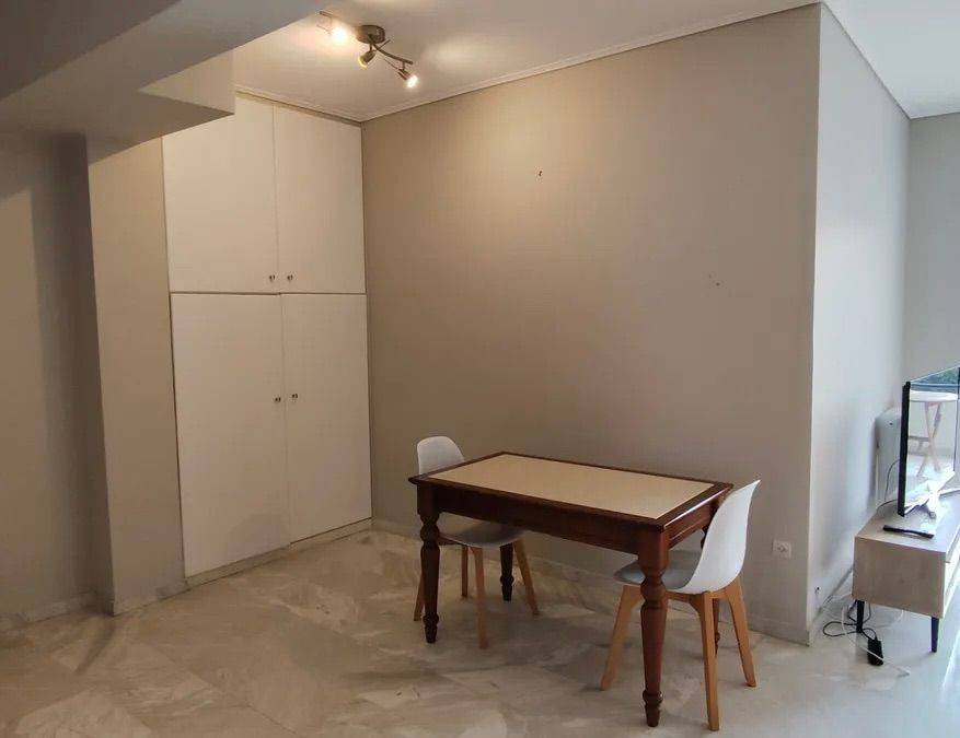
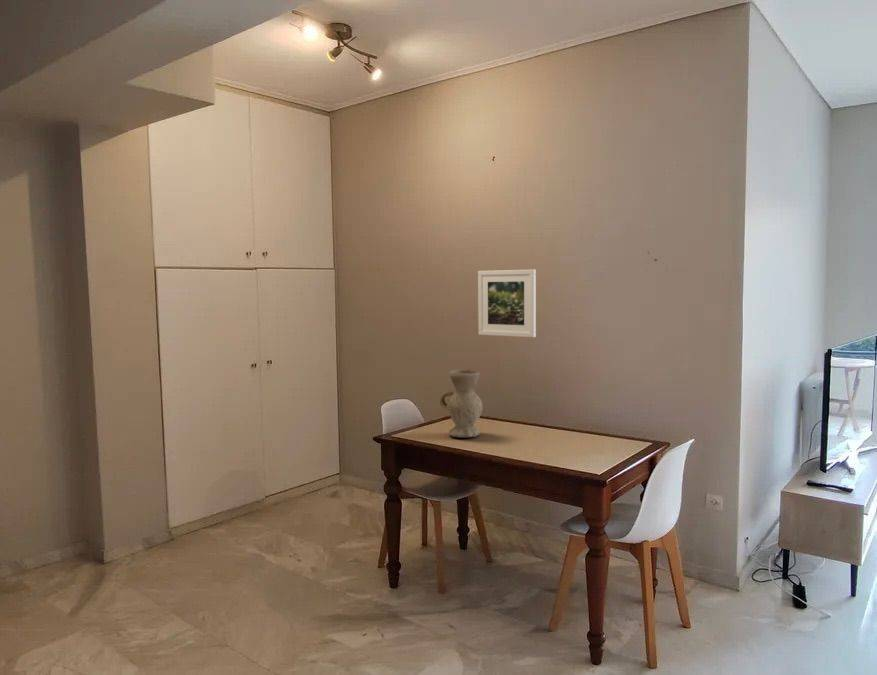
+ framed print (506, 303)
+ vase (461, 403)
